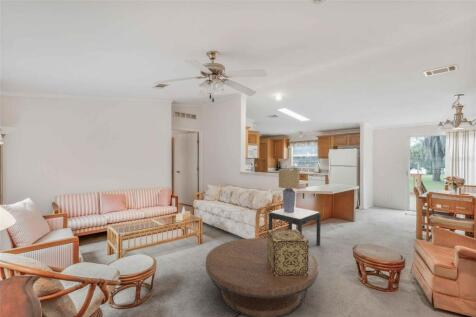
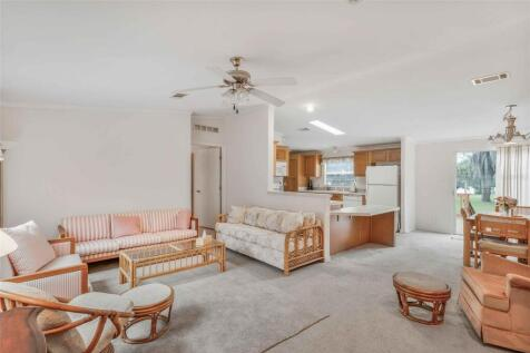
- side table (291, 228)
- lamp (288, 190)
- coffee table (260, 274)
- decorative box (286, 250)
